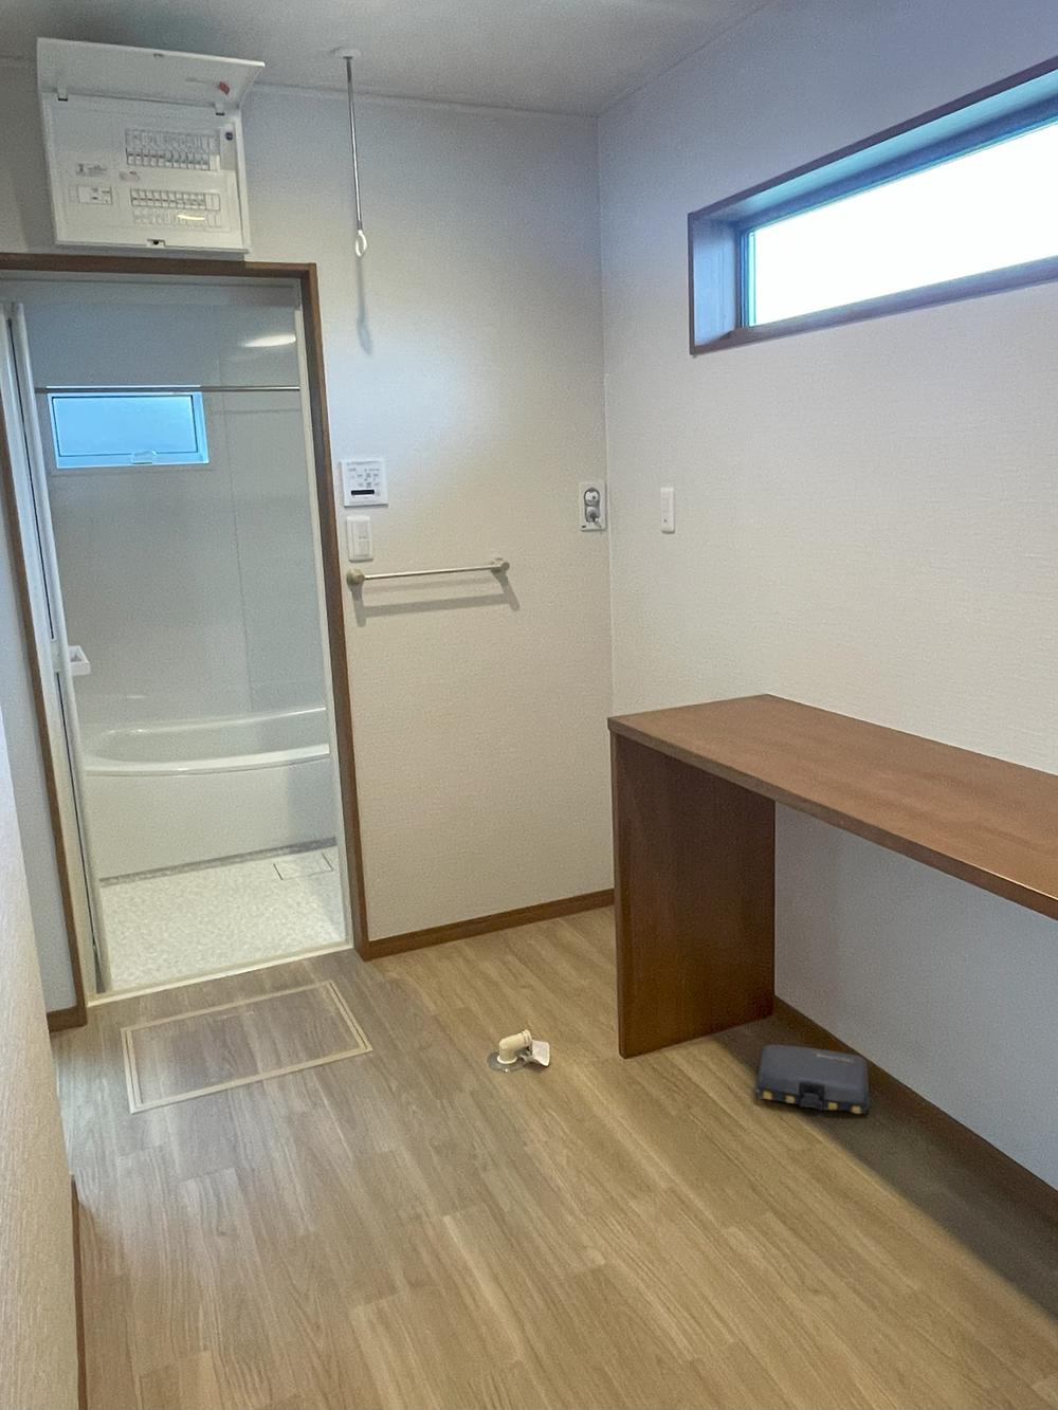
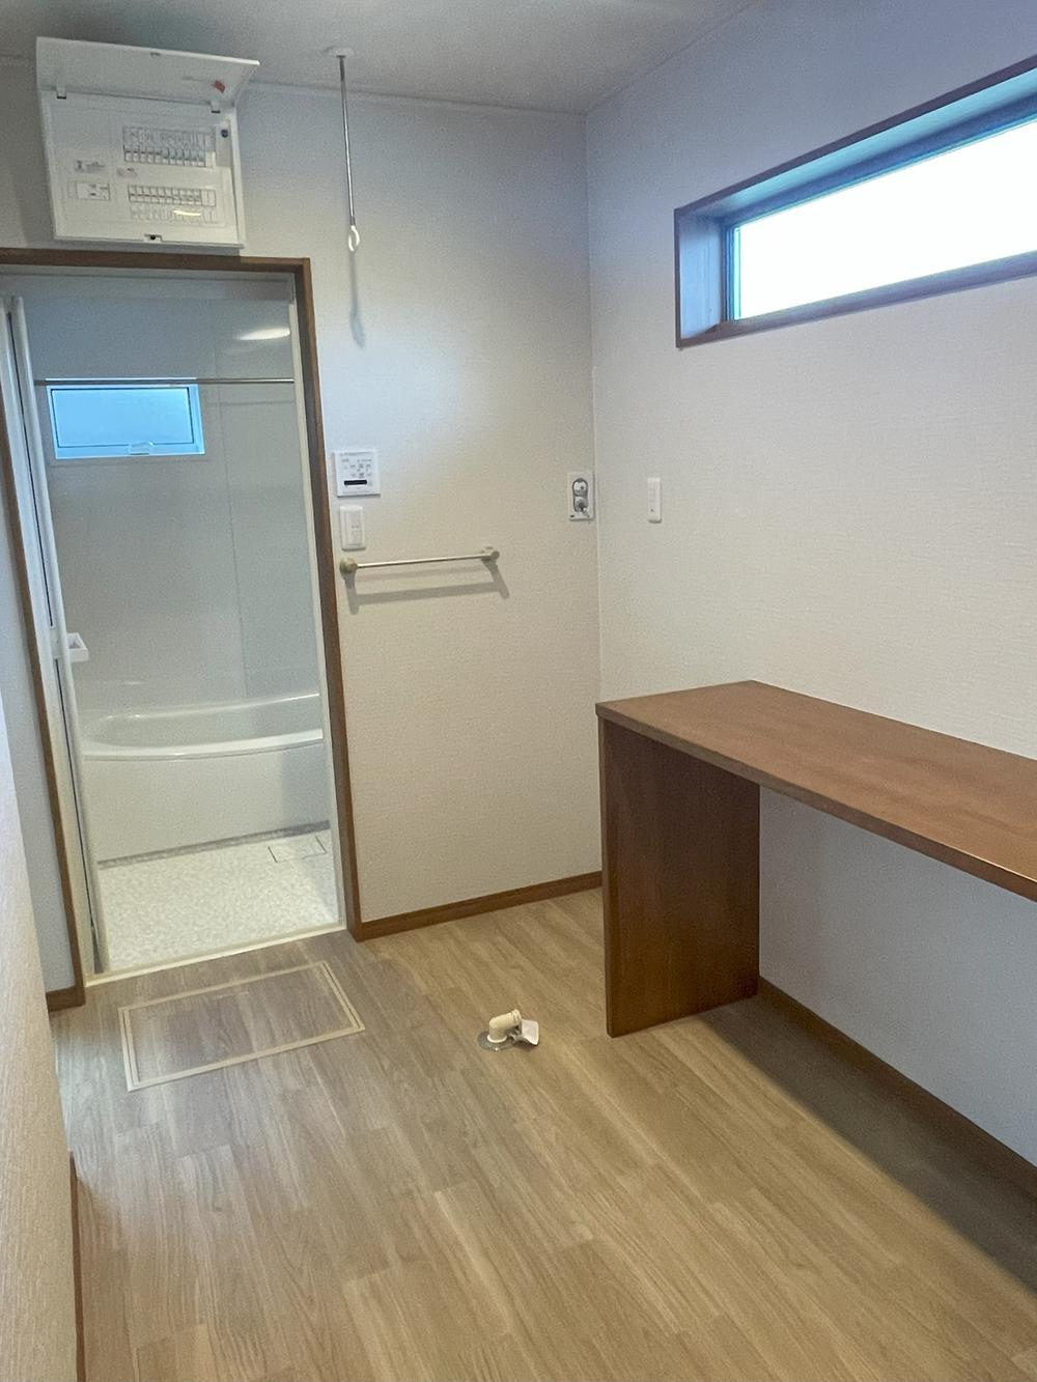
- bag (812, 1073)
